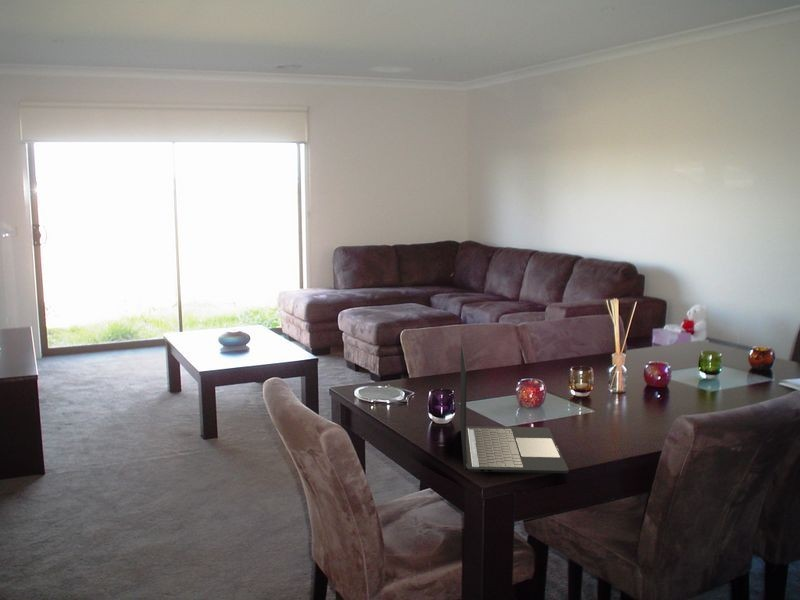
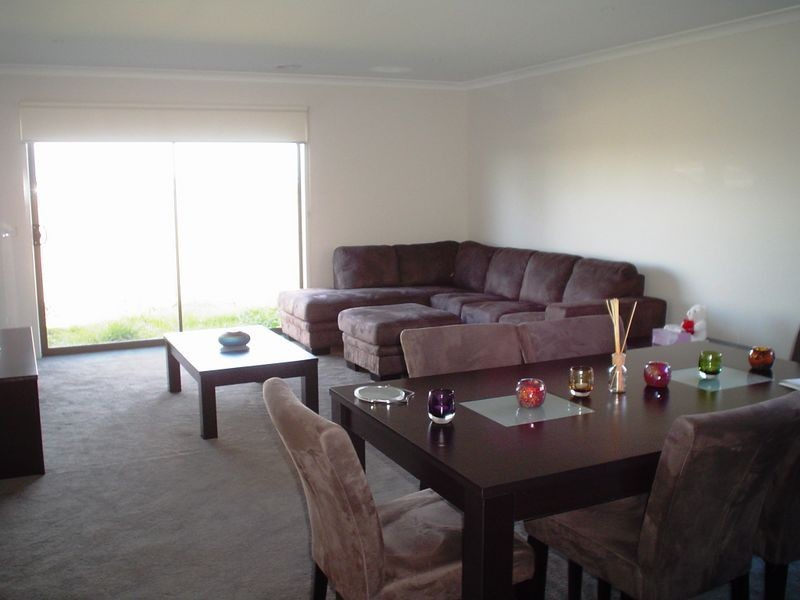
- laptop (510, 427)
